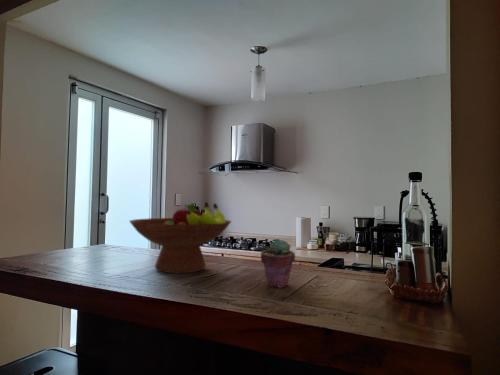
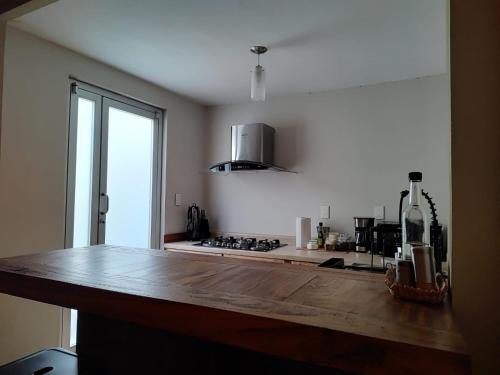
- potted succulent (277, 261)
- fruit bowl (181, 235)
